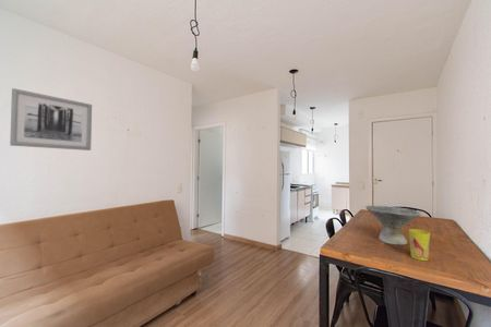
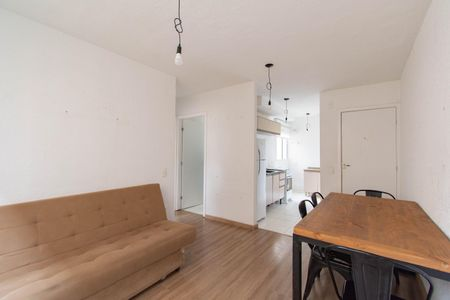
- cup (419, 244)
- wall art (55, 122)
- bowl (392, 225)
